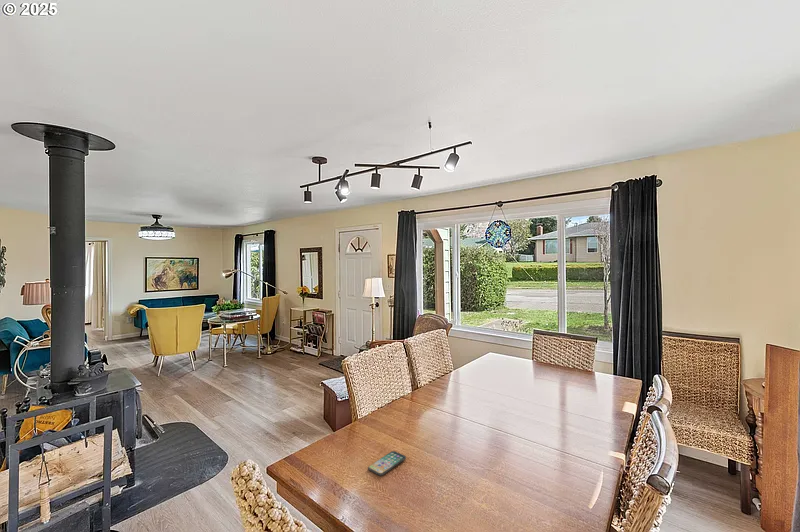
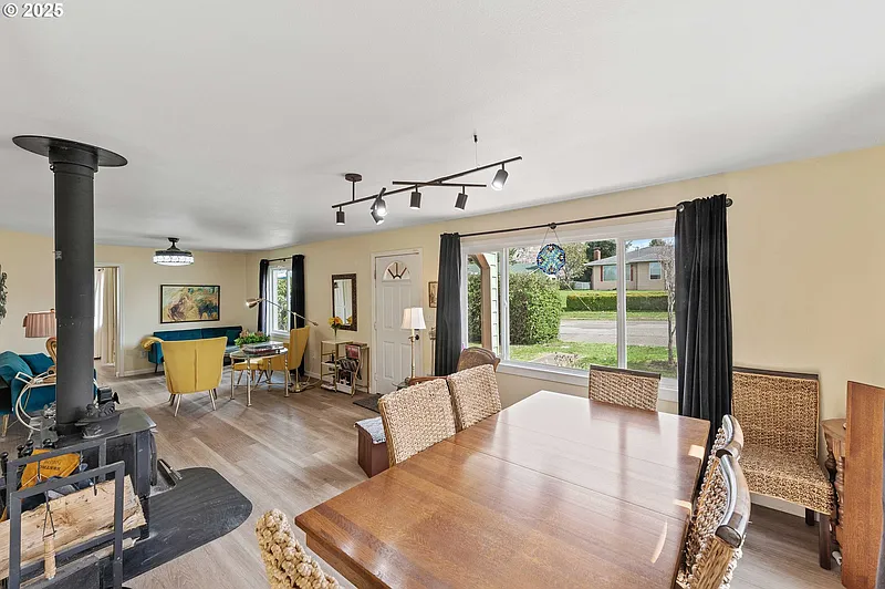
- smartphone (387, 462)
